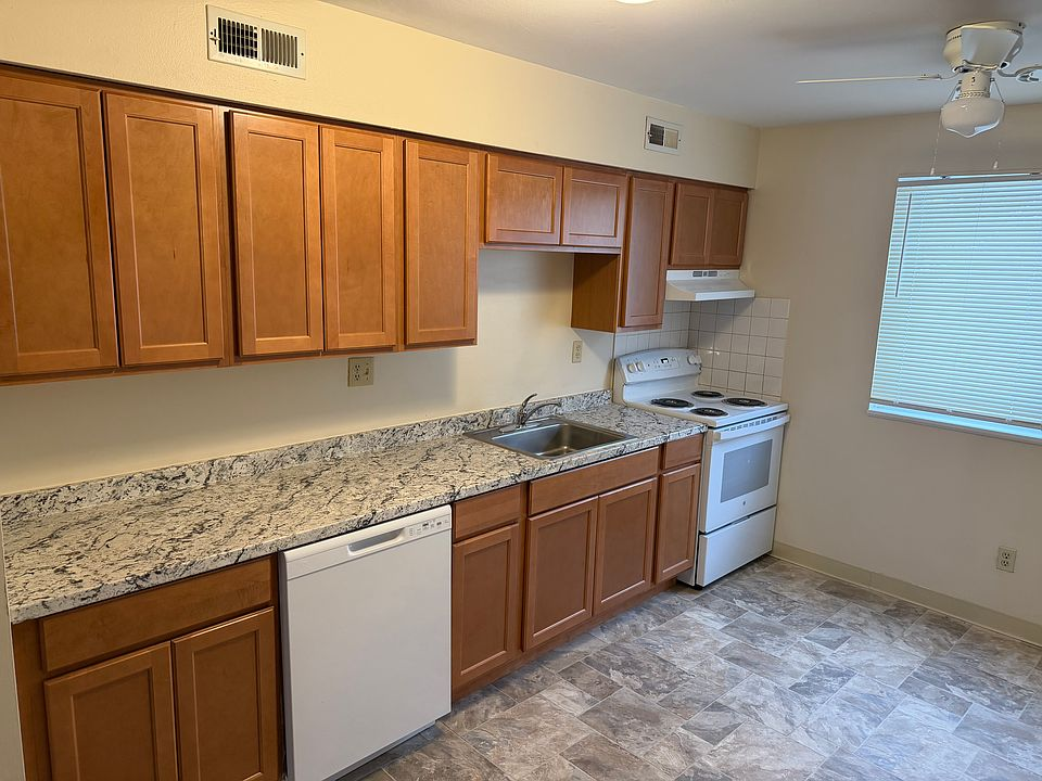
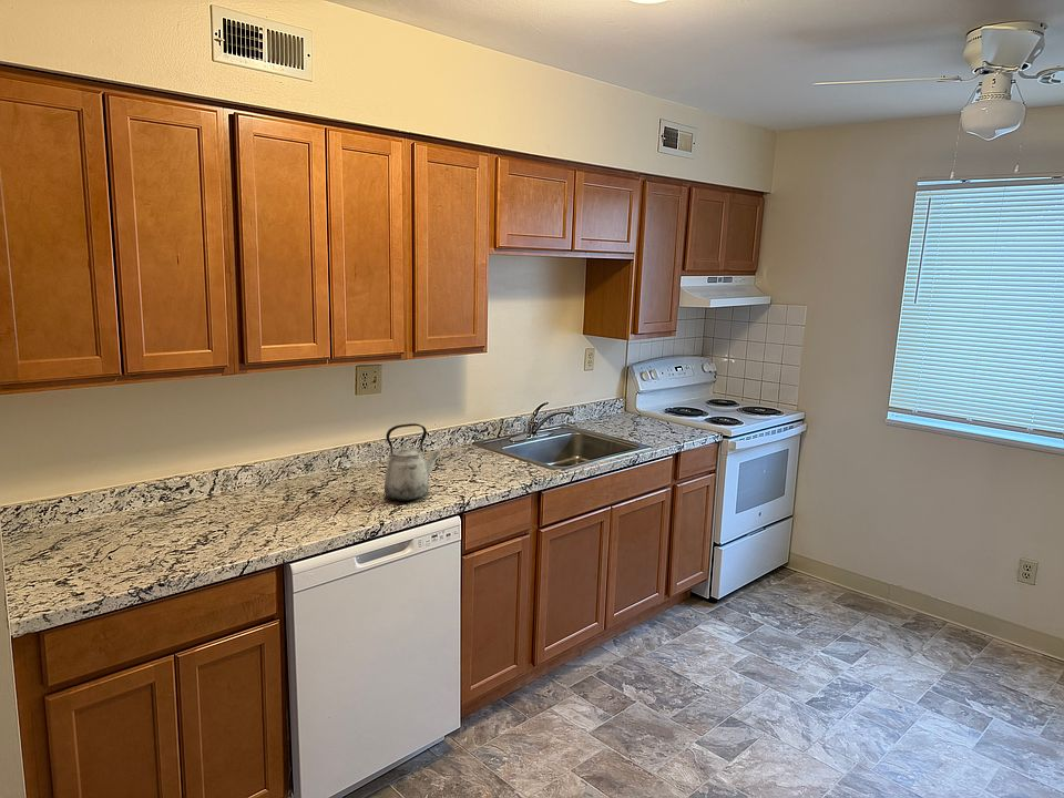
+ kettle (413, 459)
